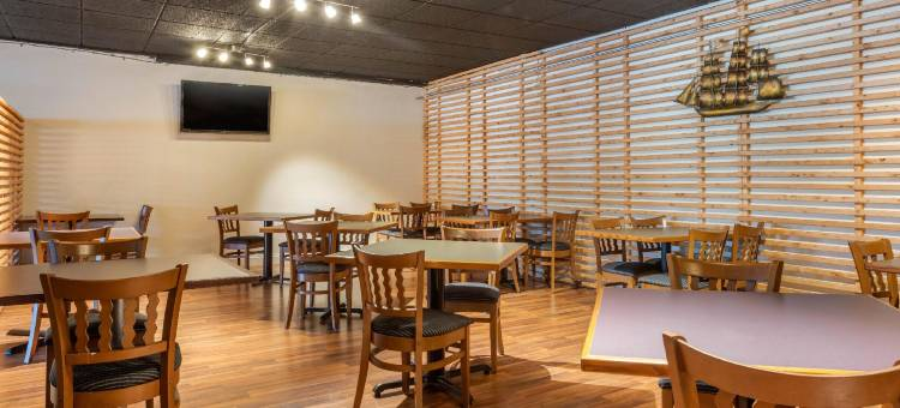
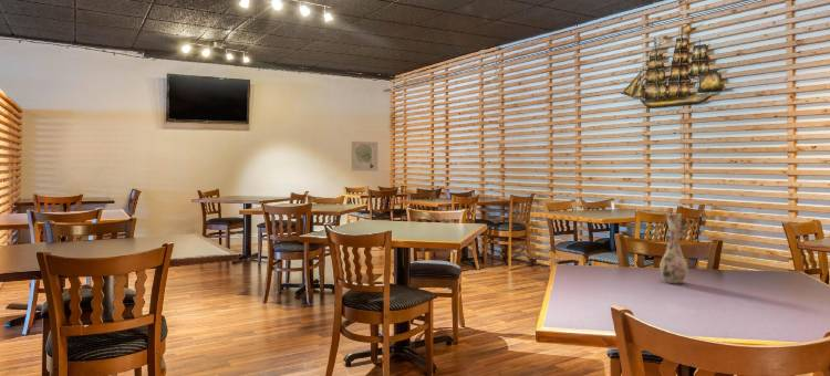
+ wall art (364, 156)
+ vase (673, 248)
